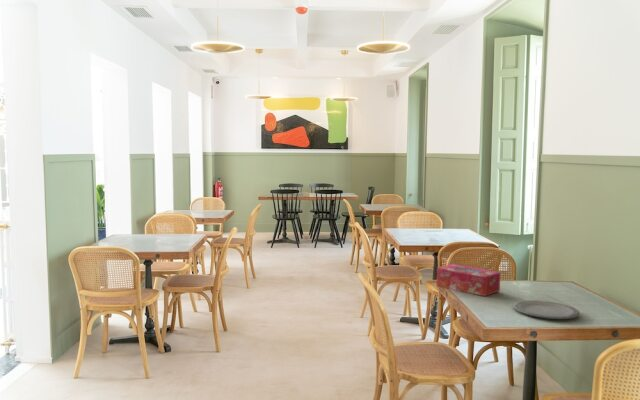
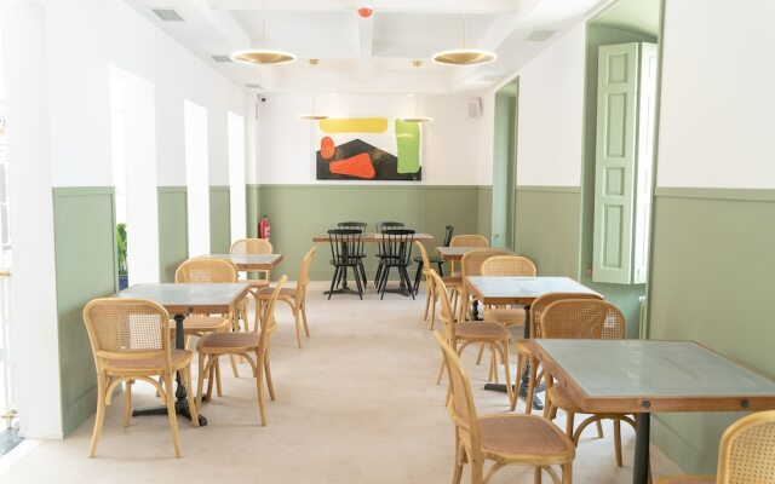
- tissue box (467, 279)
- plate (545, 310)
